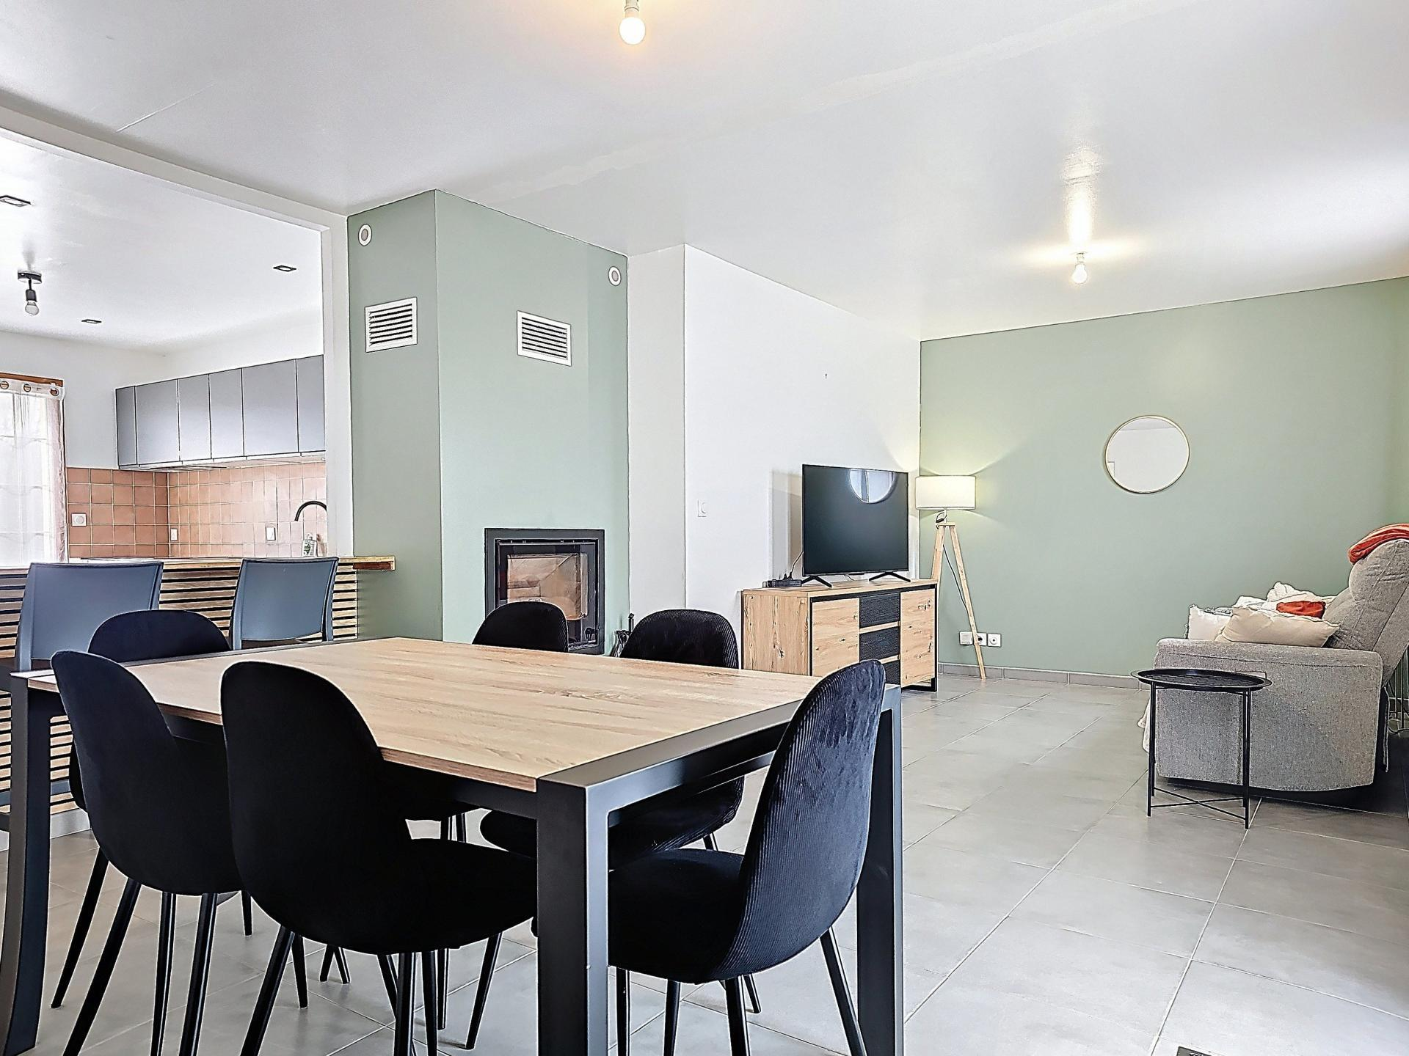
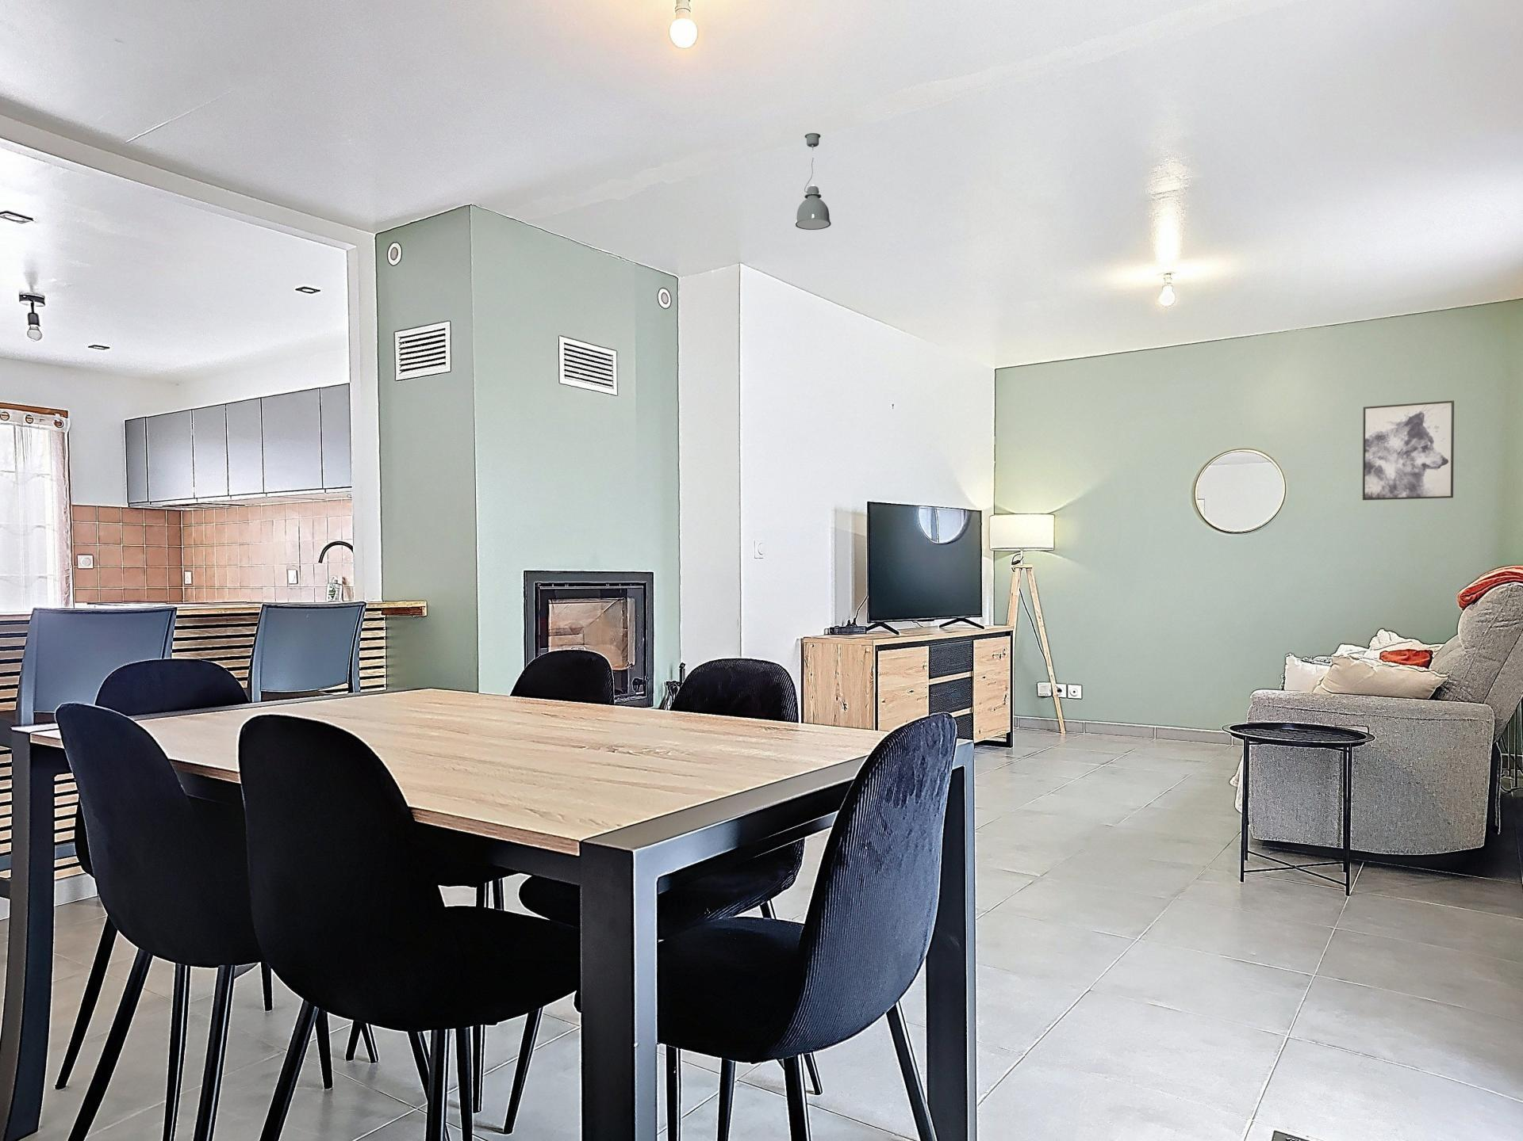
+ pendant light (811, 179)
+ wall art (1407, 451)
